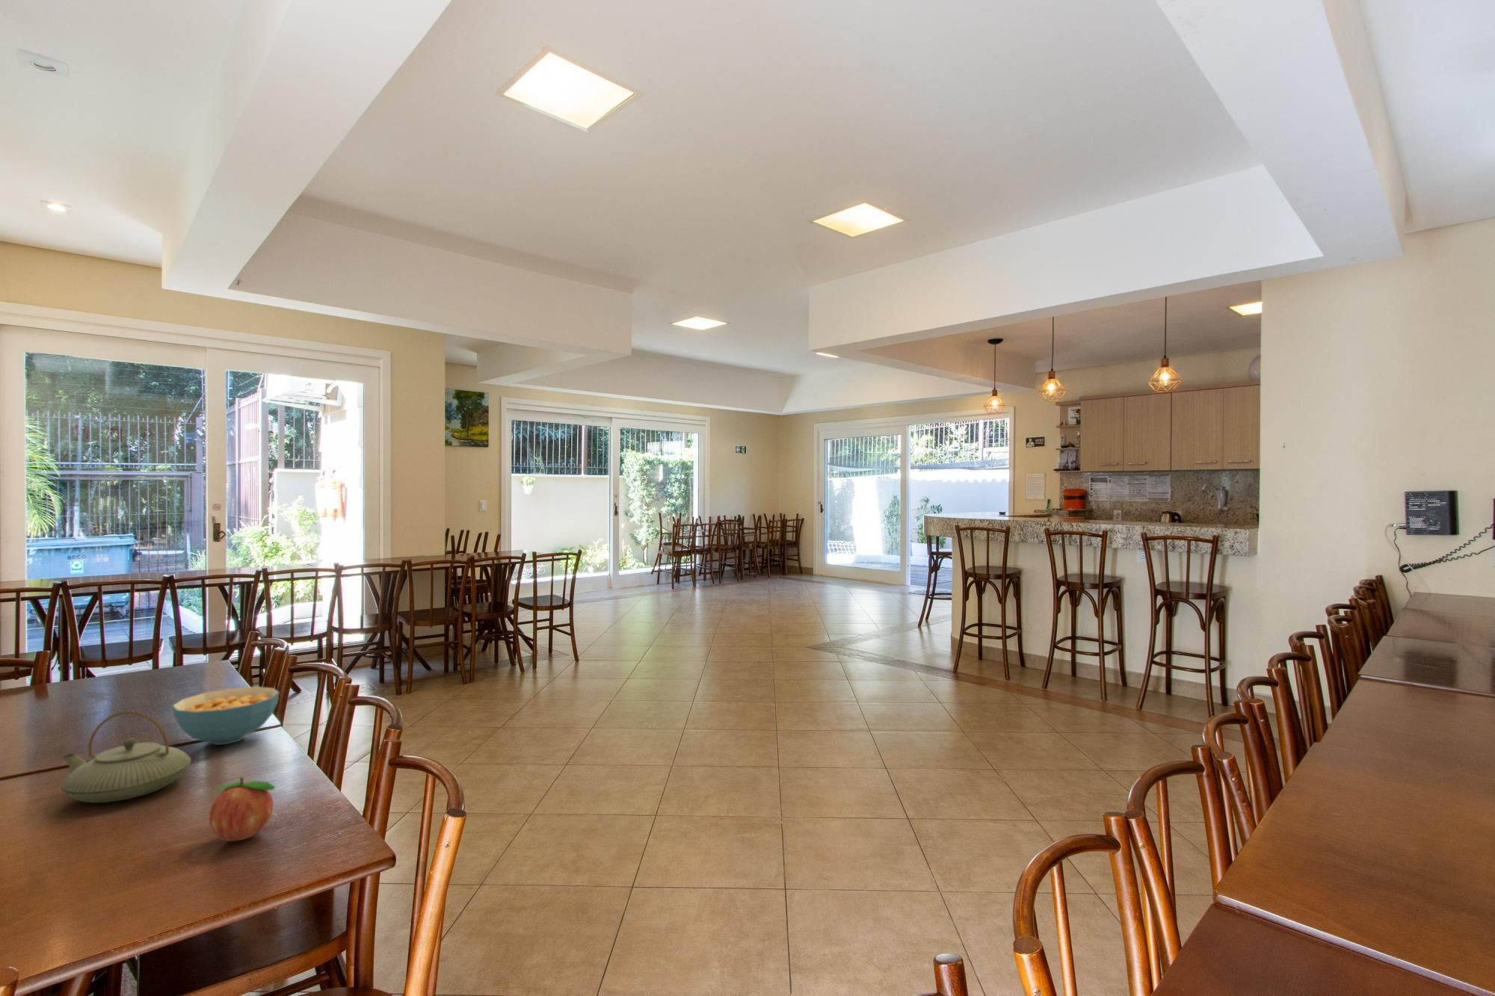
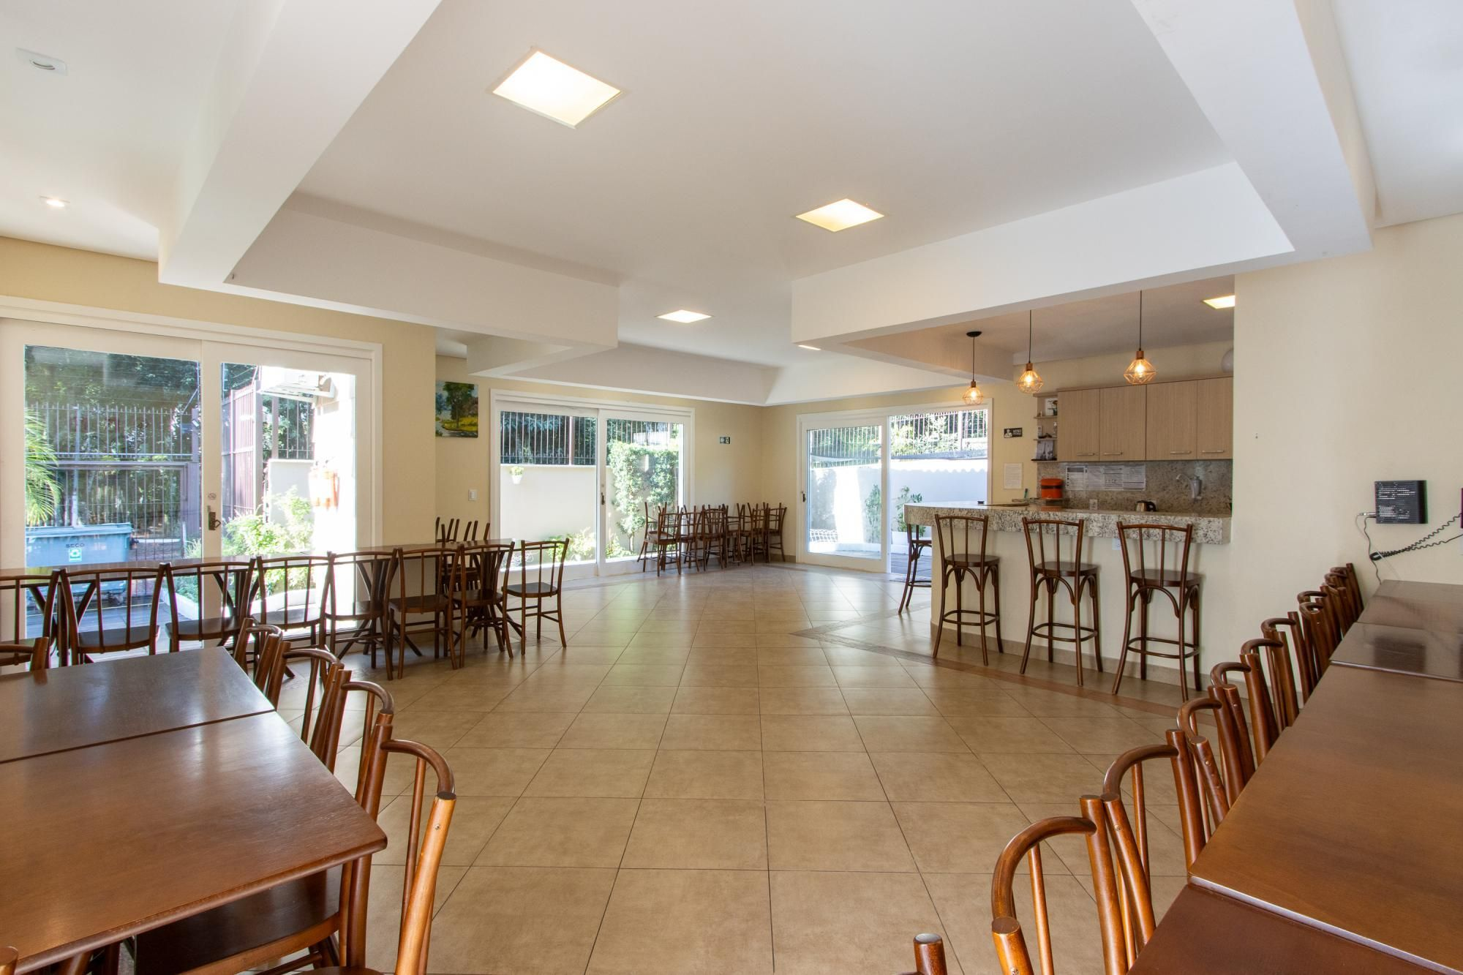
- cereal bowl (227, 719)
- fruit (241, 806)
- teapot (122, 750)
